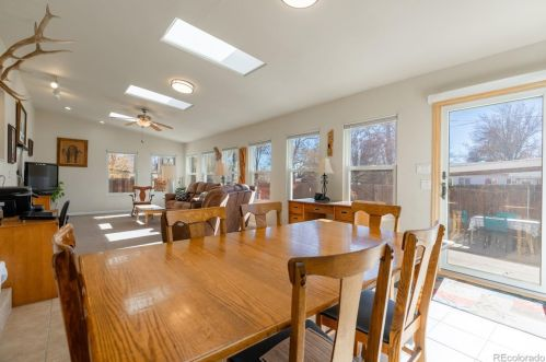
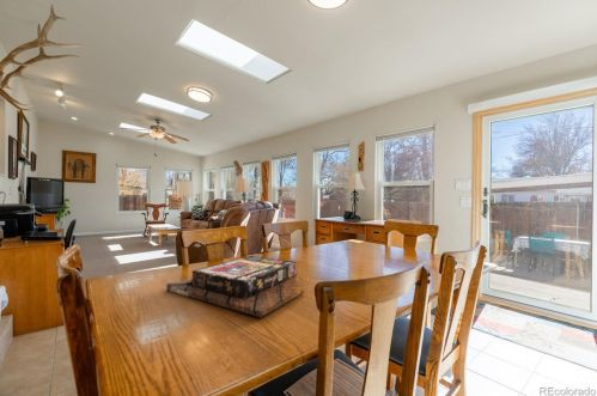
+ board game (239, 276)
